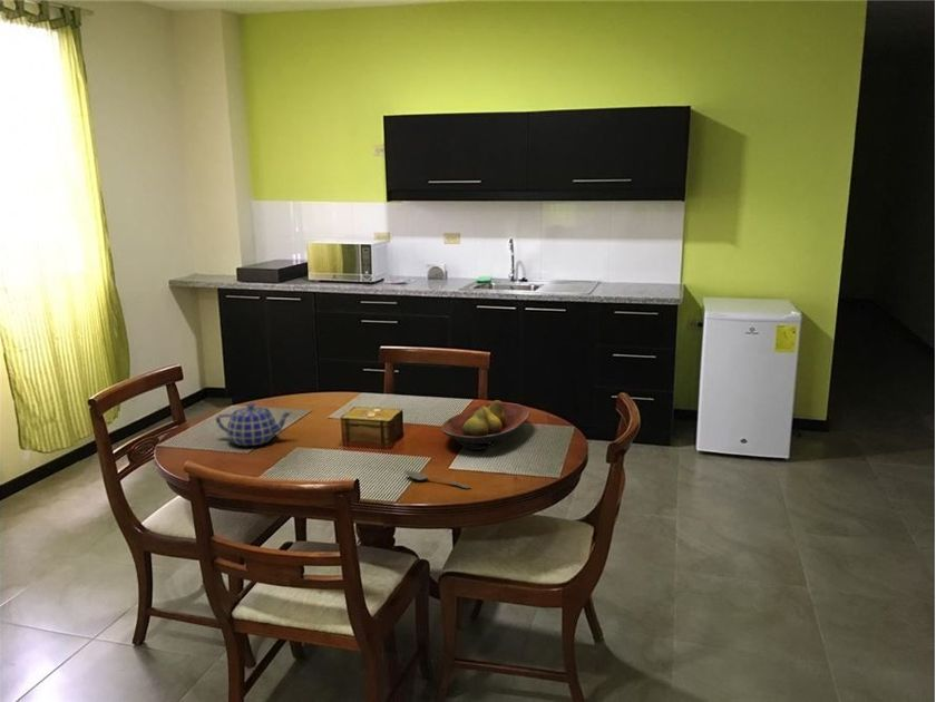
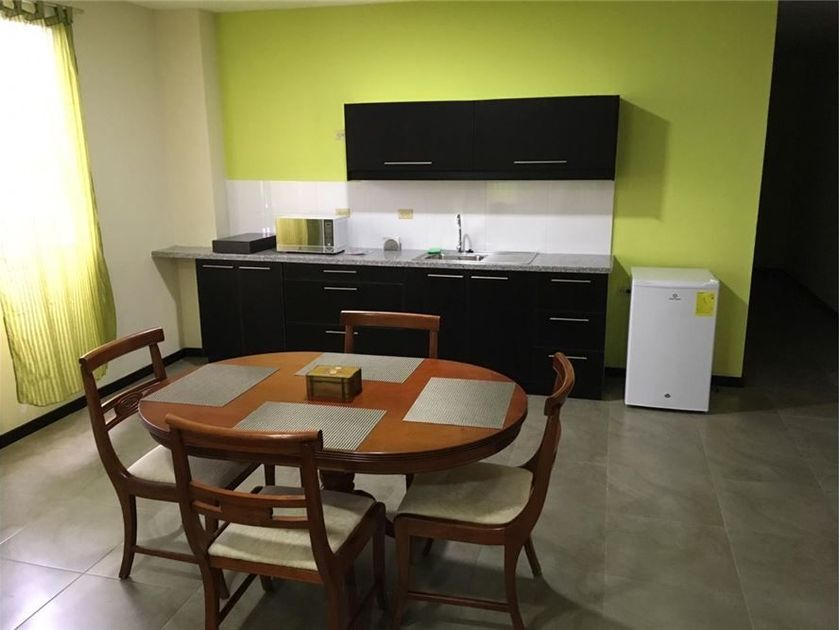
- spoon (438, 478)
- fruit bowl (487, 420)
- teapot (254, 422)
